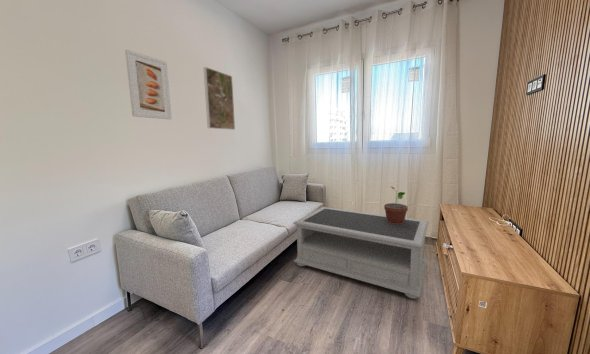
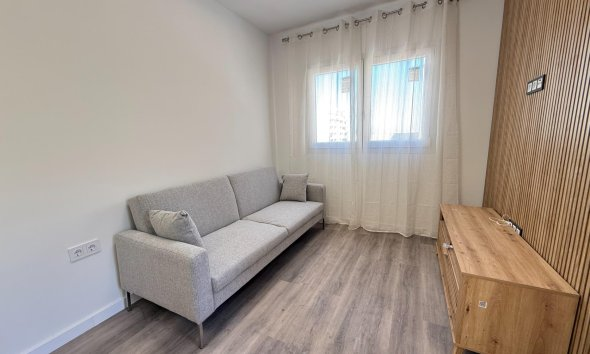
- coffee table (359, 243)
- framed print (150, 87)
- potted plant (395, 203)
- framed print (220, 100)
